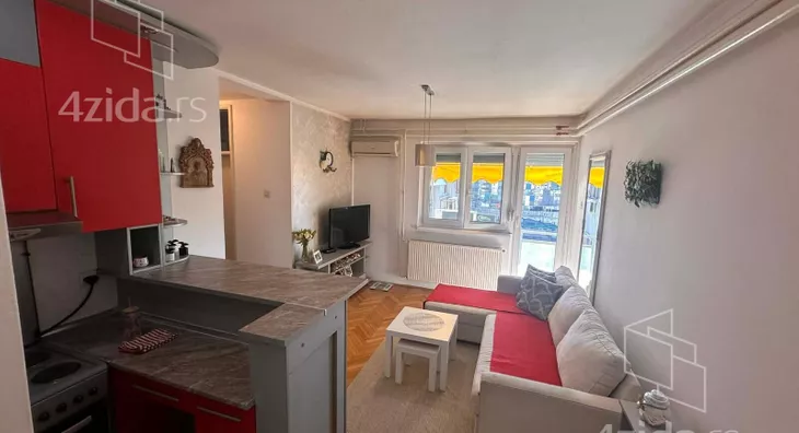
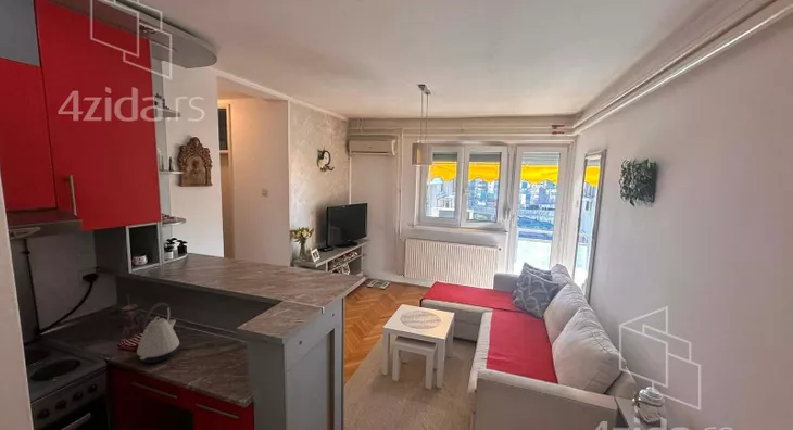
+ kettle (159, 329)
